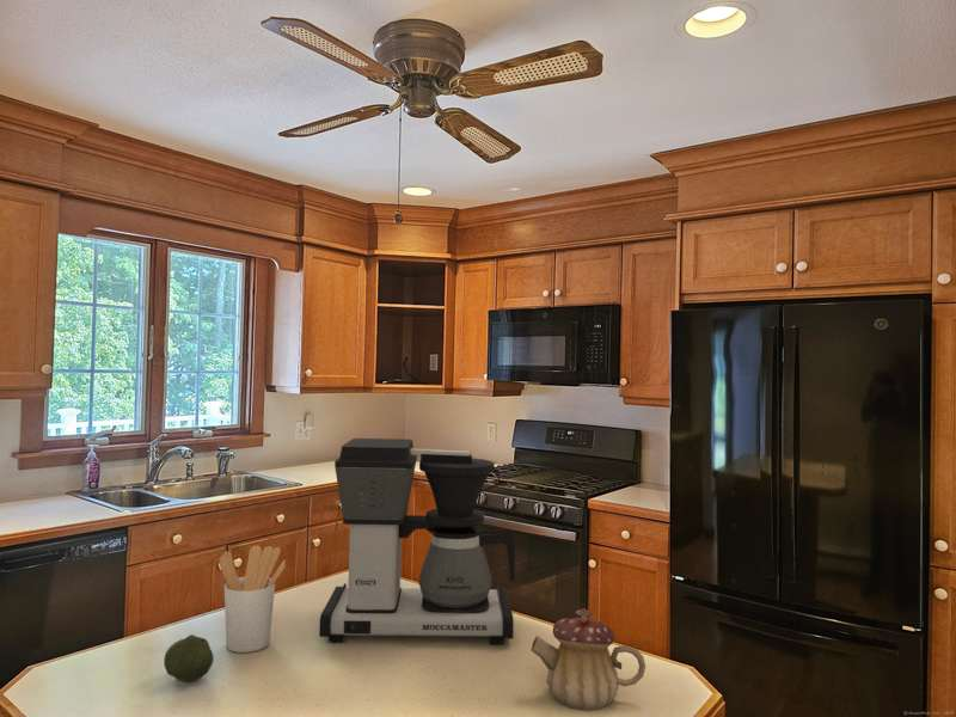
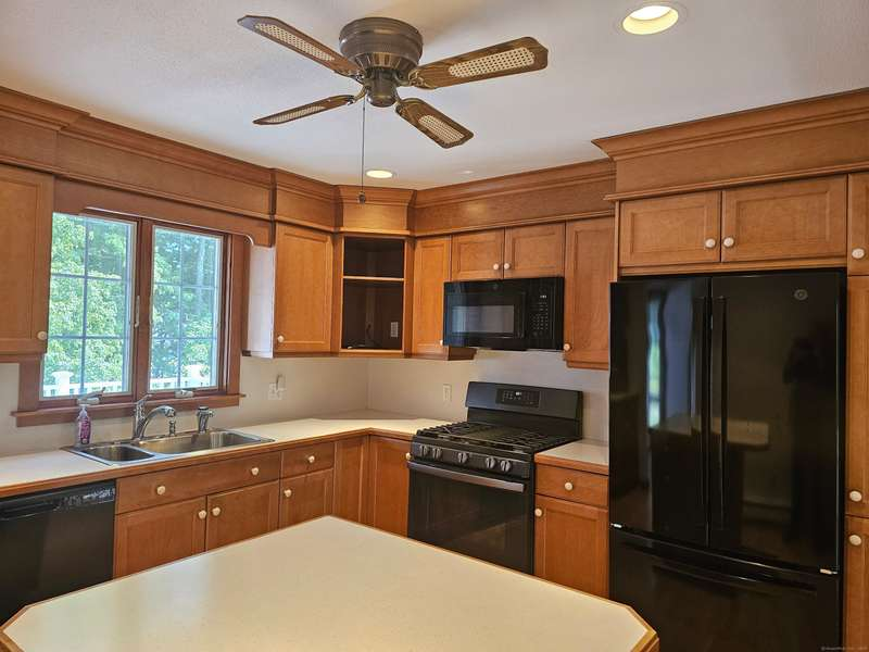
- coffee maker (428, 531)
- utensil holder (253, 594)
- teapot (588, 652)
- fruit (189, 656)
